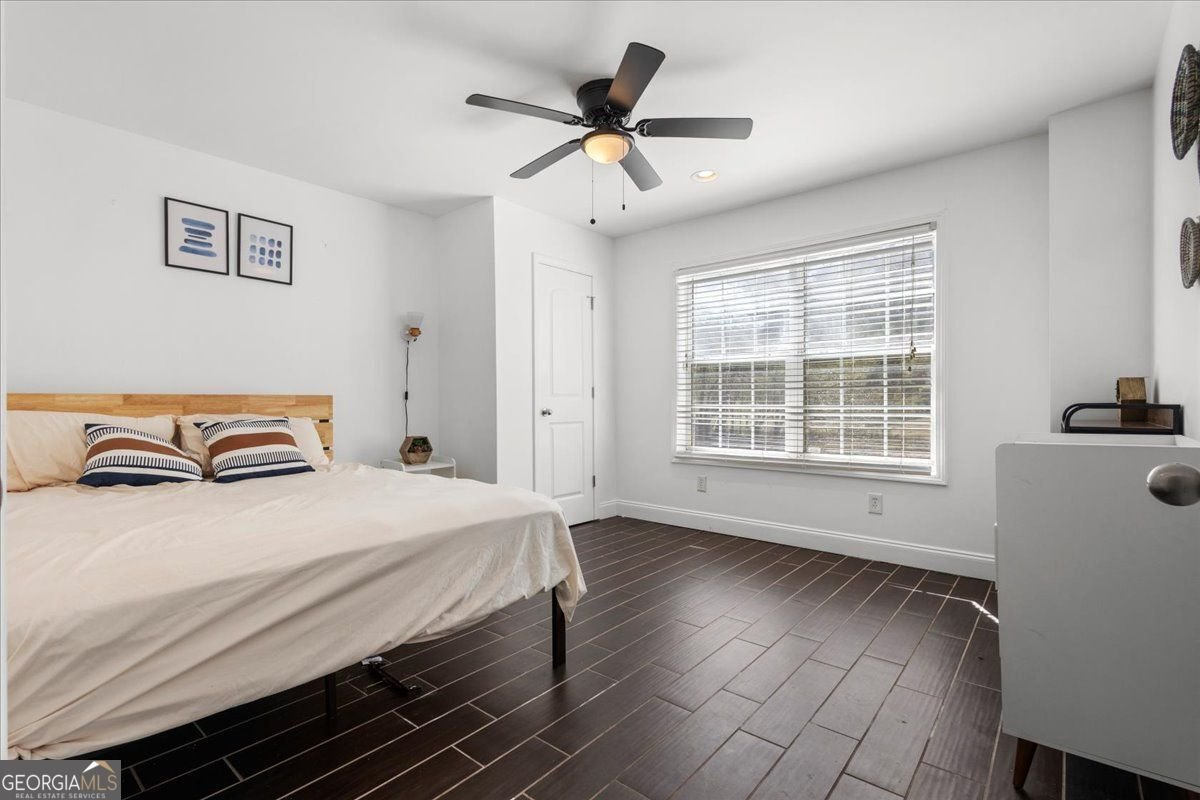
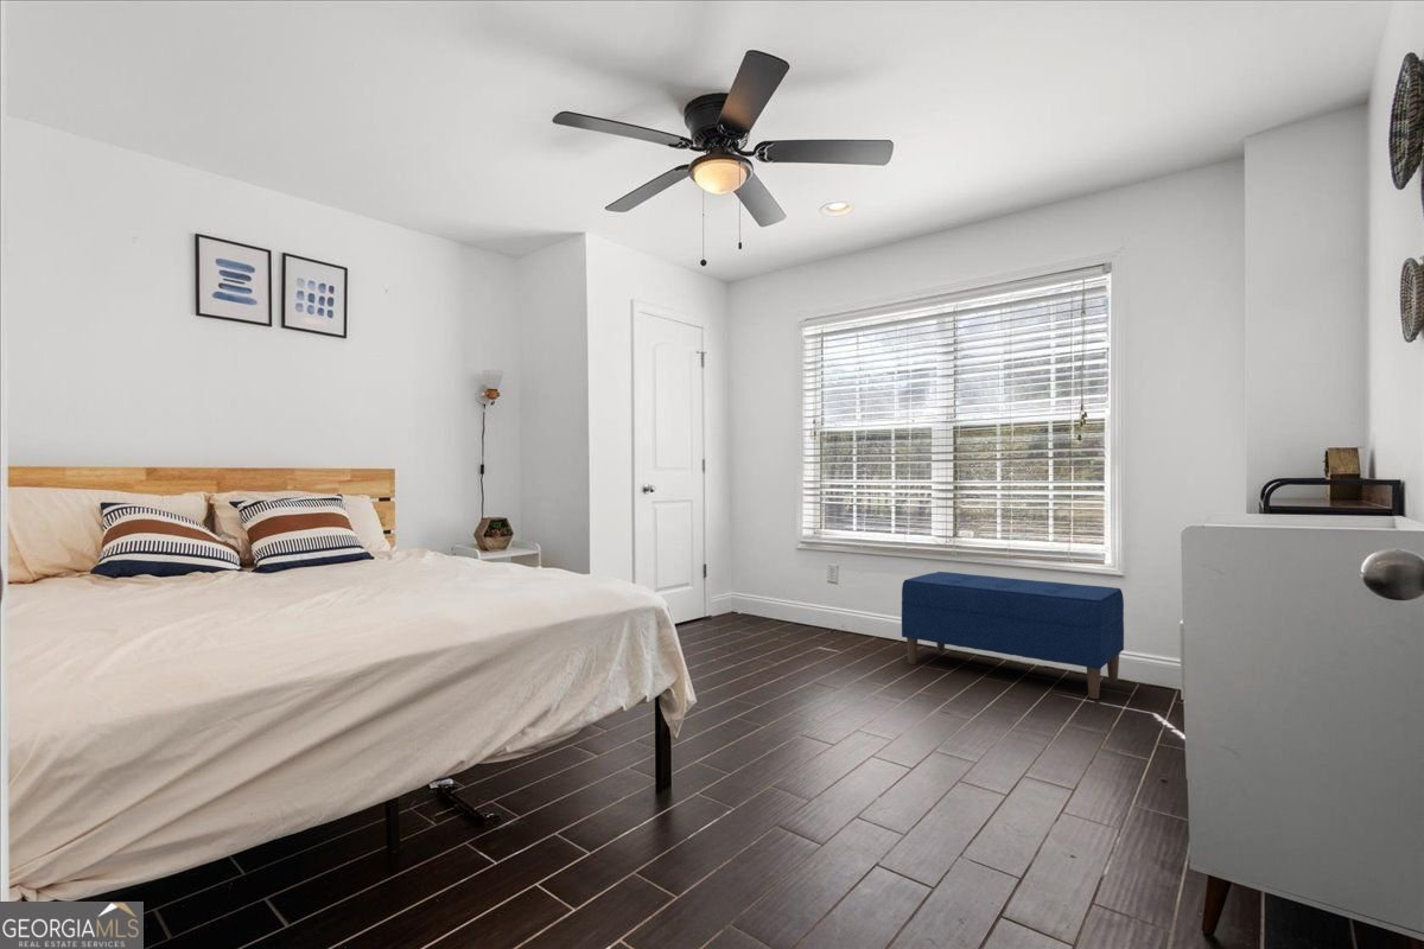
+ bench (1007, 628)
